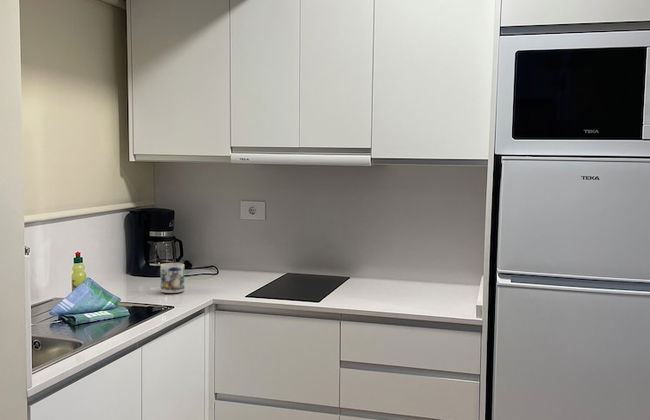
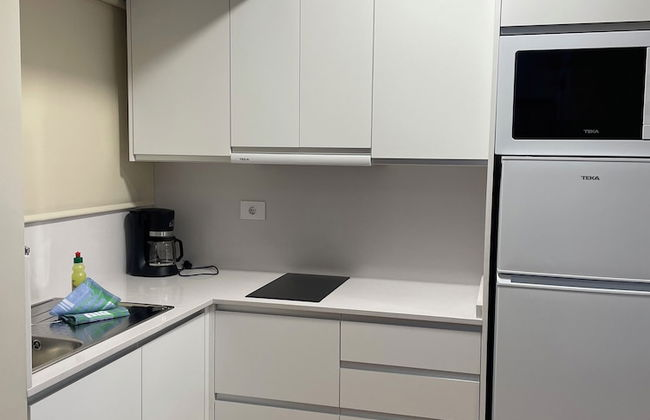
- mug (171, 277)
